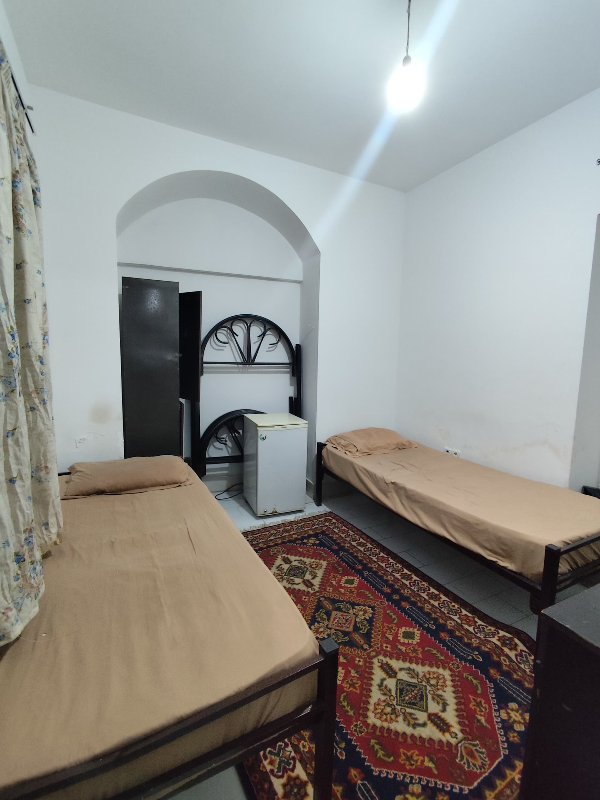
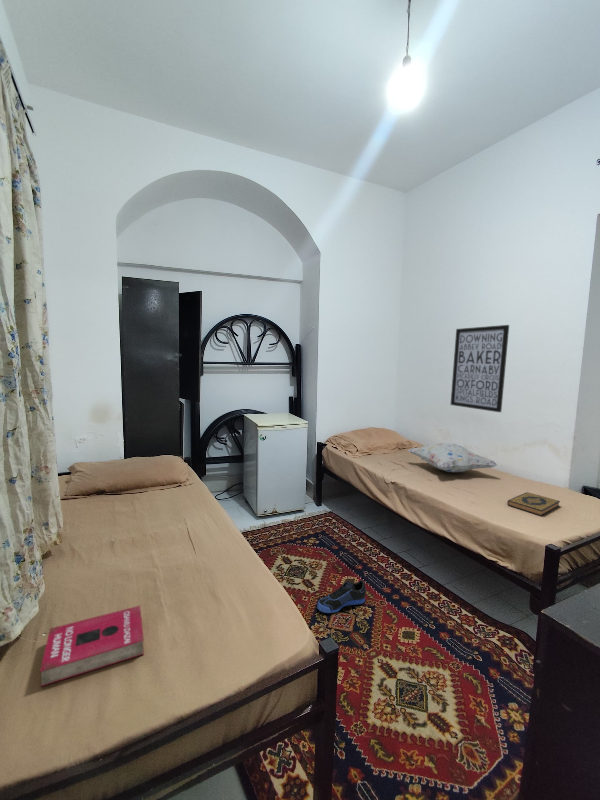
+ wall art (477, 368)
+ sneaker (341, 594)
+ hardback book (533, 503)
+ book (96, 640)
+ decorative pillow (449, 457)
